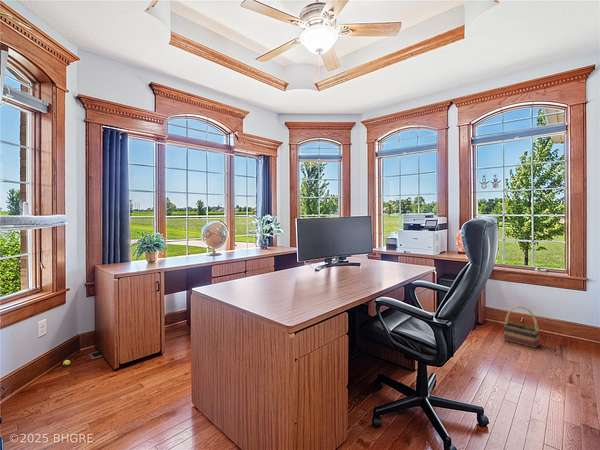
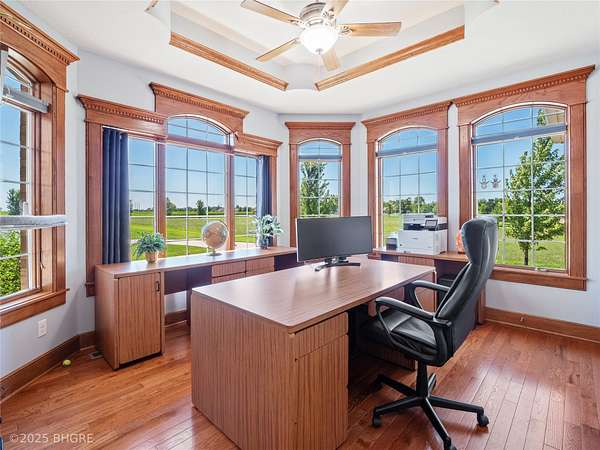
- basket (521, 324)
